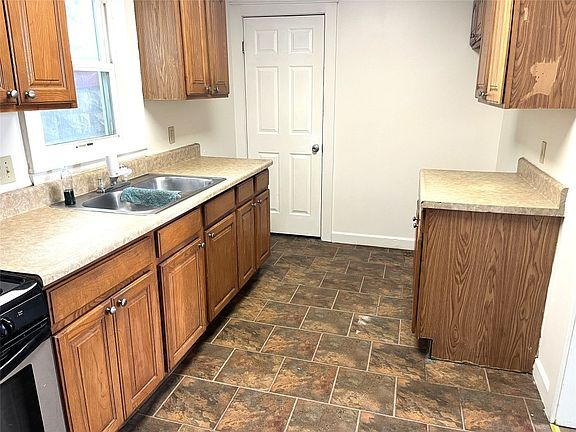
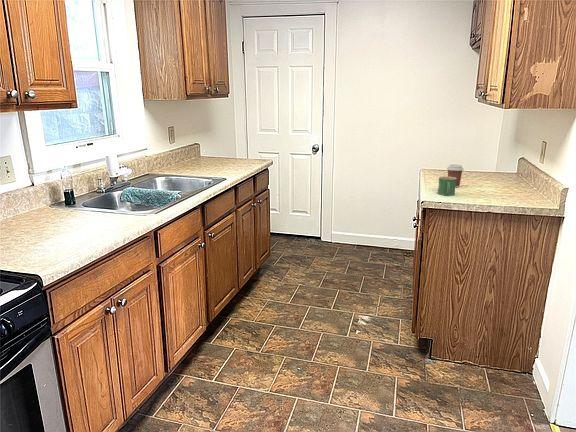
+ mug (447, 186)
+ coffee cup (454, 175)
